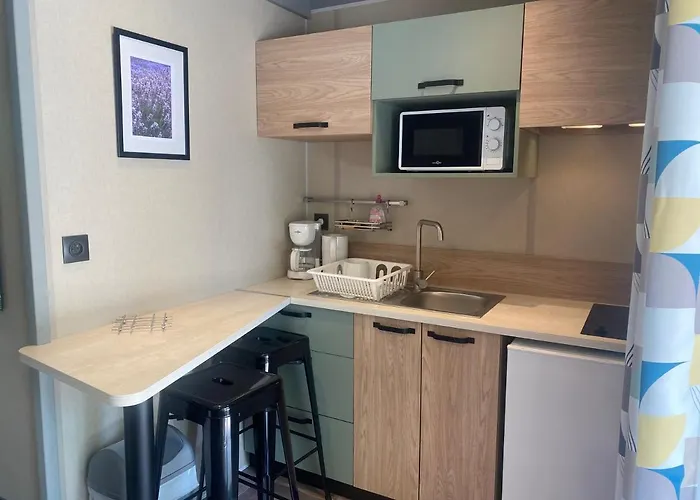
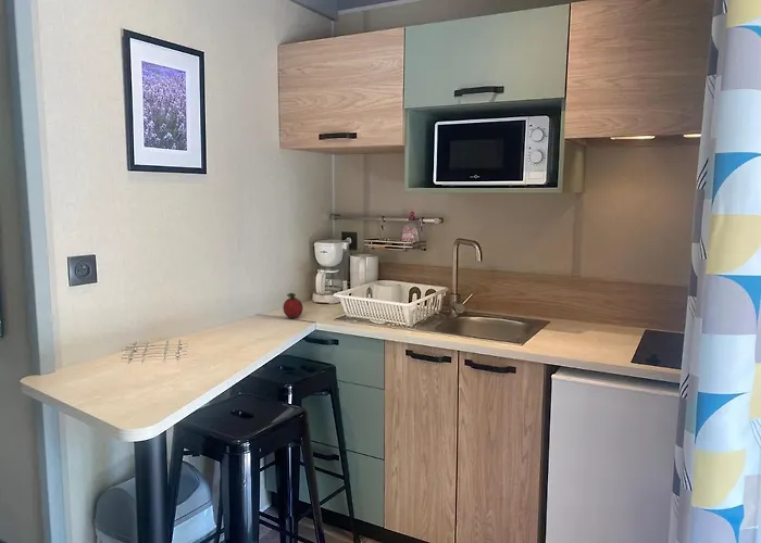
+ fruit (292, 305)
